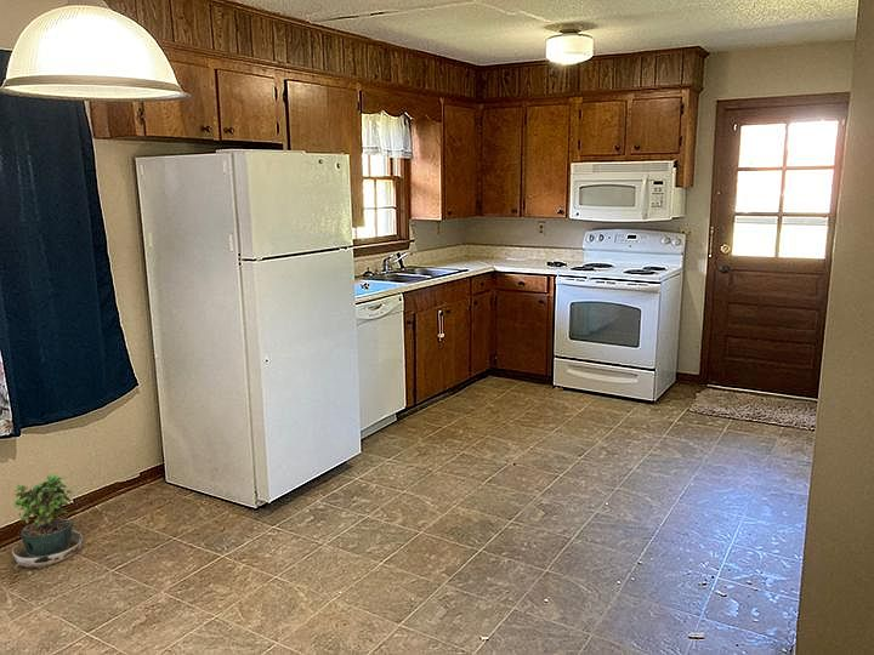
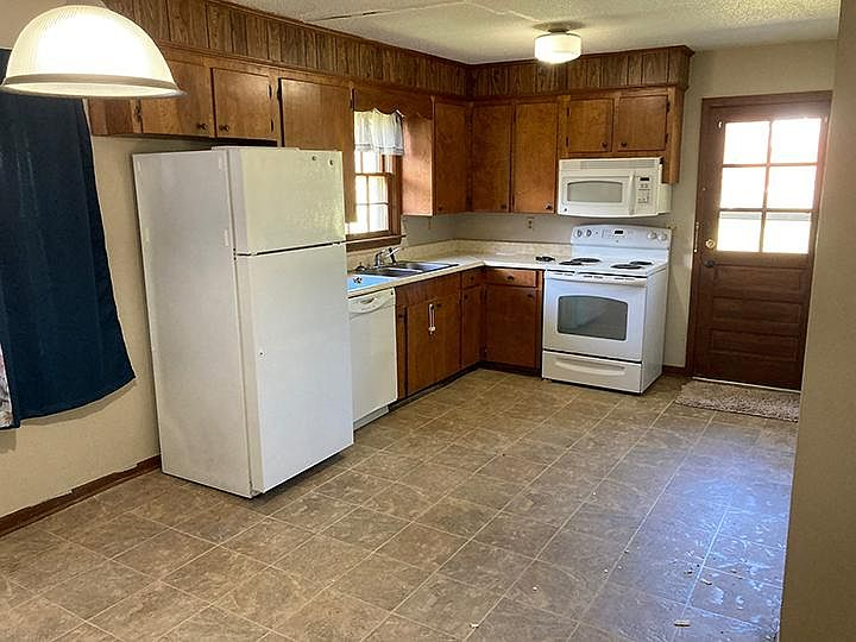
- potted plant (45, 517)
